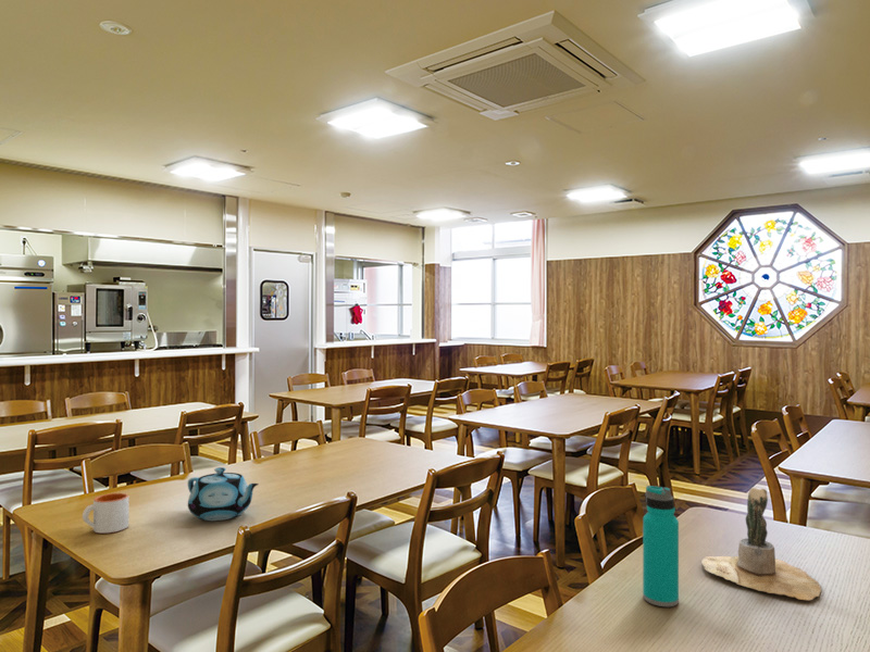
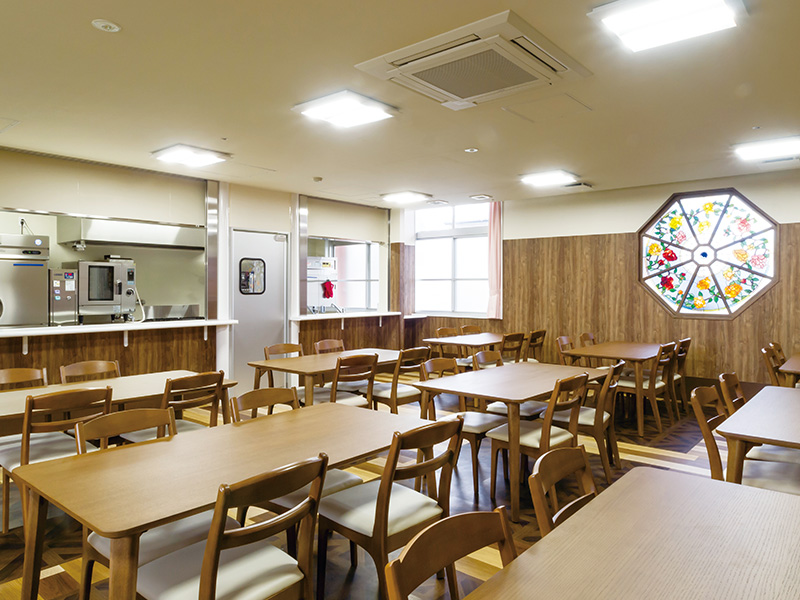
- water bottle (660, 543)
- teapot (222, 491)
- mug (105, 513)
- potted cactus (763, 534)
